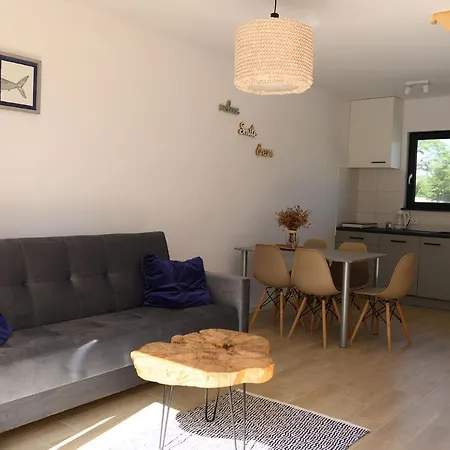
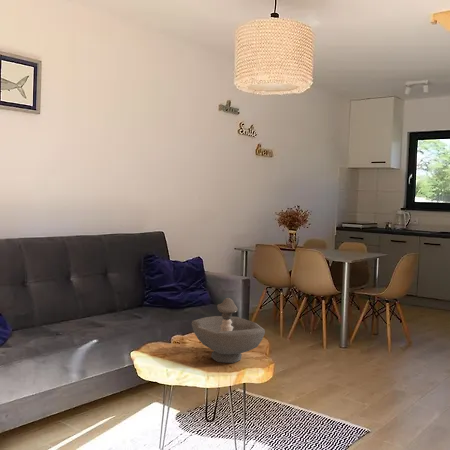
+ decorative bowl (227, 328)
